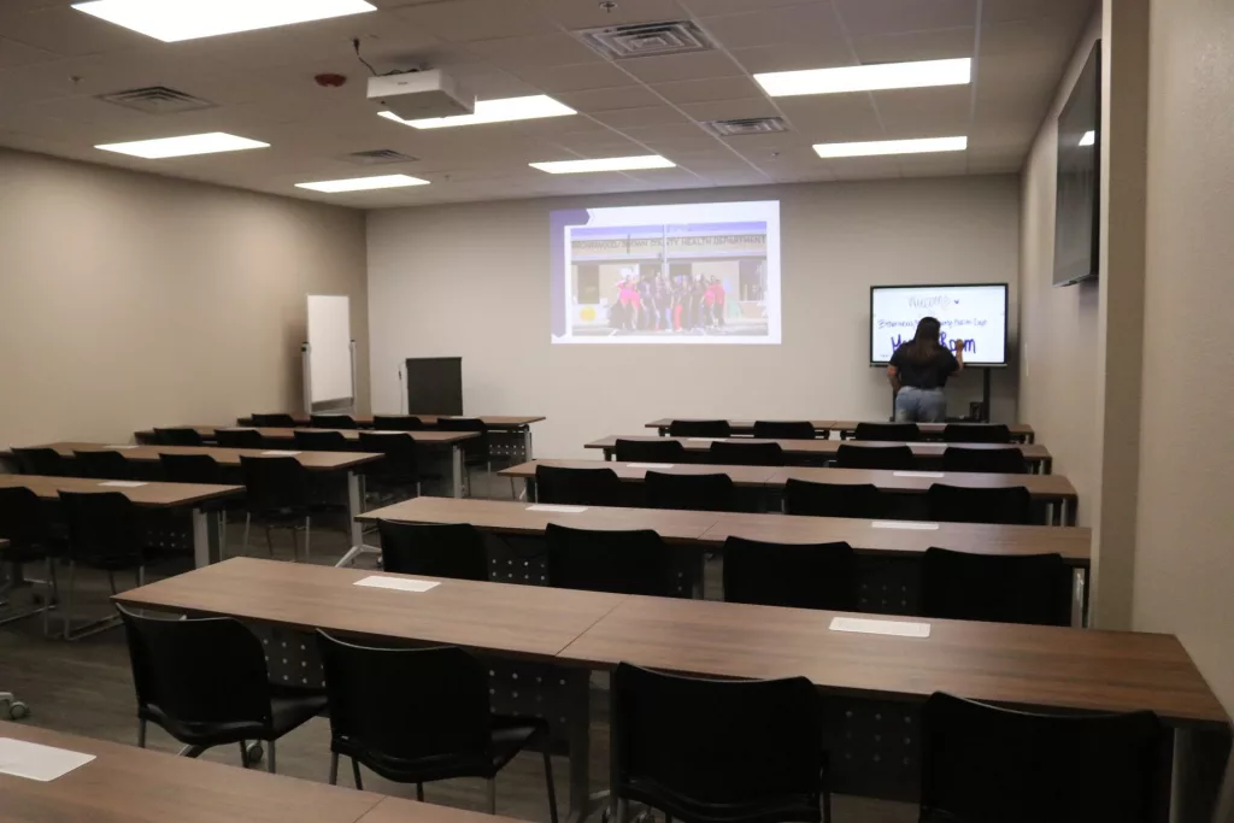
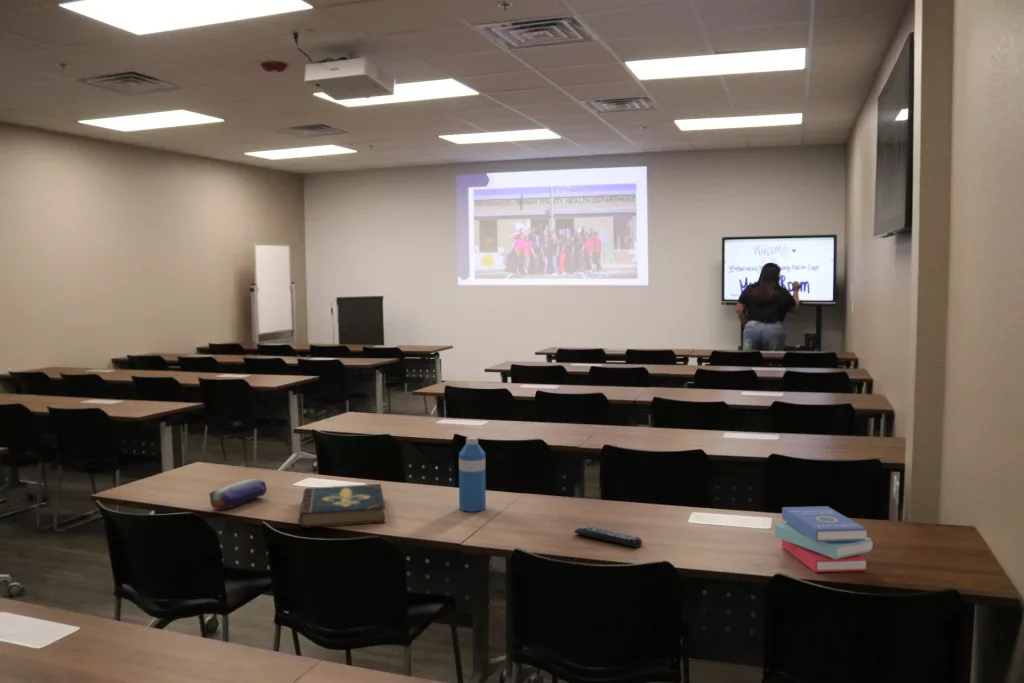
+ pencil case (239, 493)
+ water bottle (472, 473)
+ book (821, 537)
+ remote control (607, 535)
+ book (342, 504)
